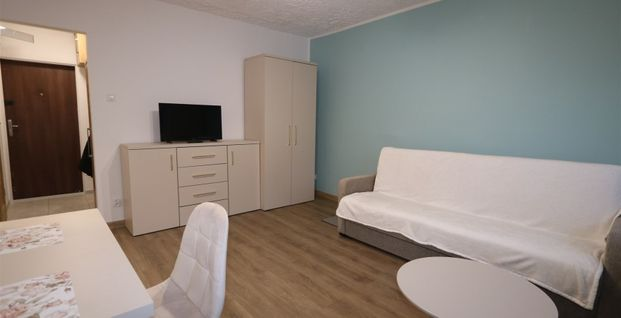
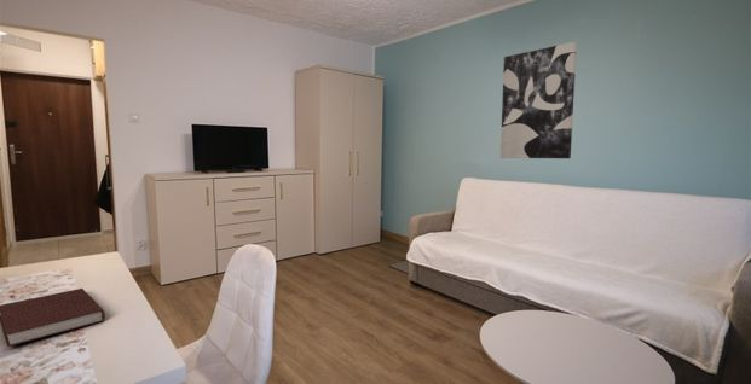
+ wall art (535, 104)
+ notebook (51, 313)
